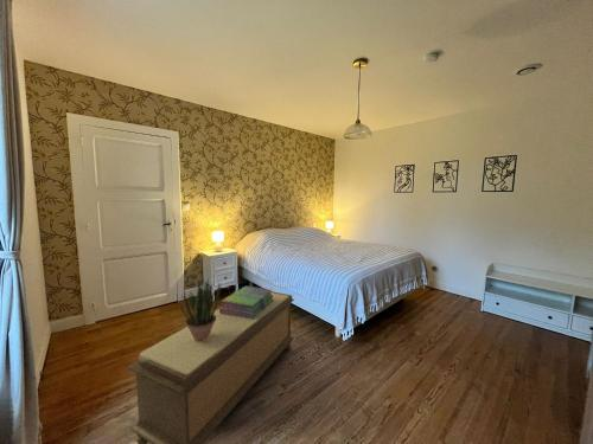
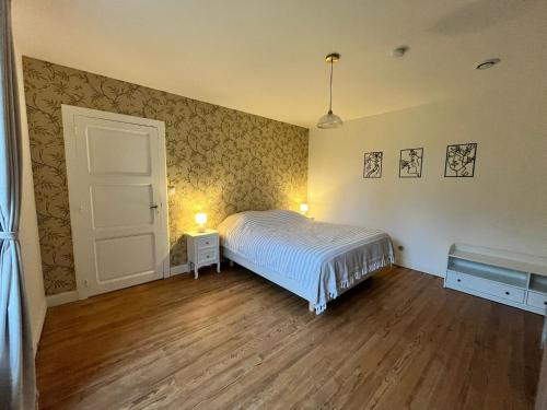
- potted plant (200, 308)
- bench (232, 350)
- stack of books (248, 300)
